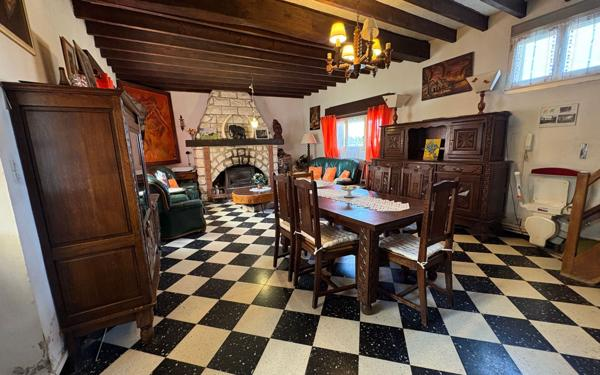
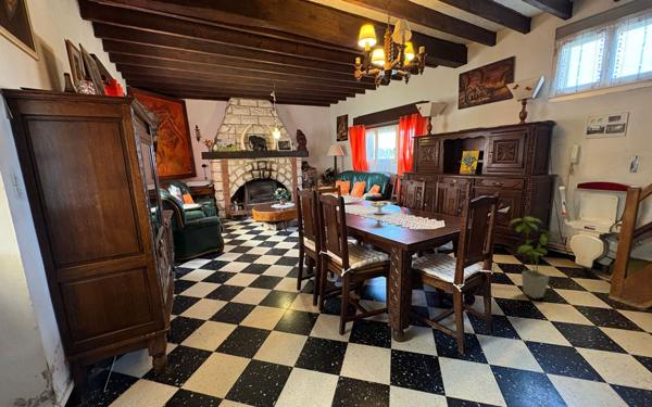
+ house plant (530, 257)
